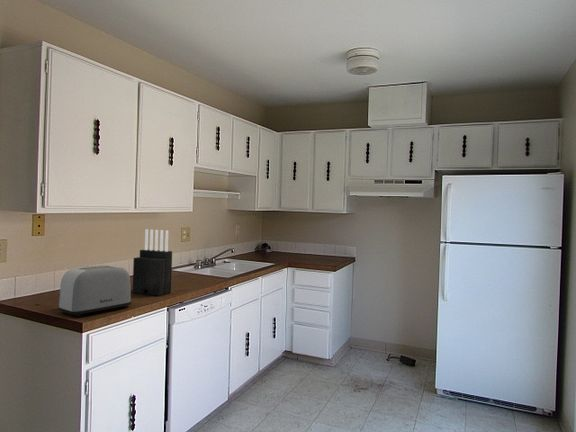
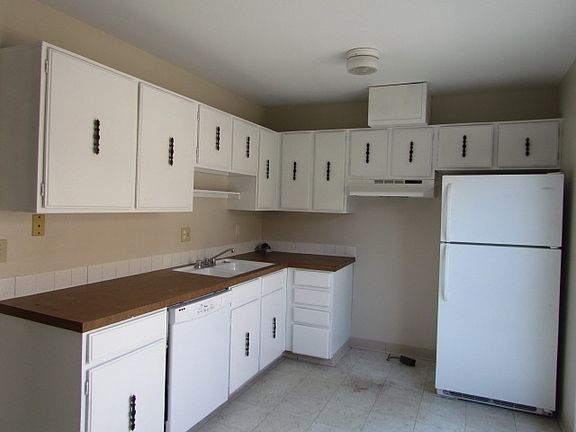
- toaster (98, 288)
- knife block (151, 261)
